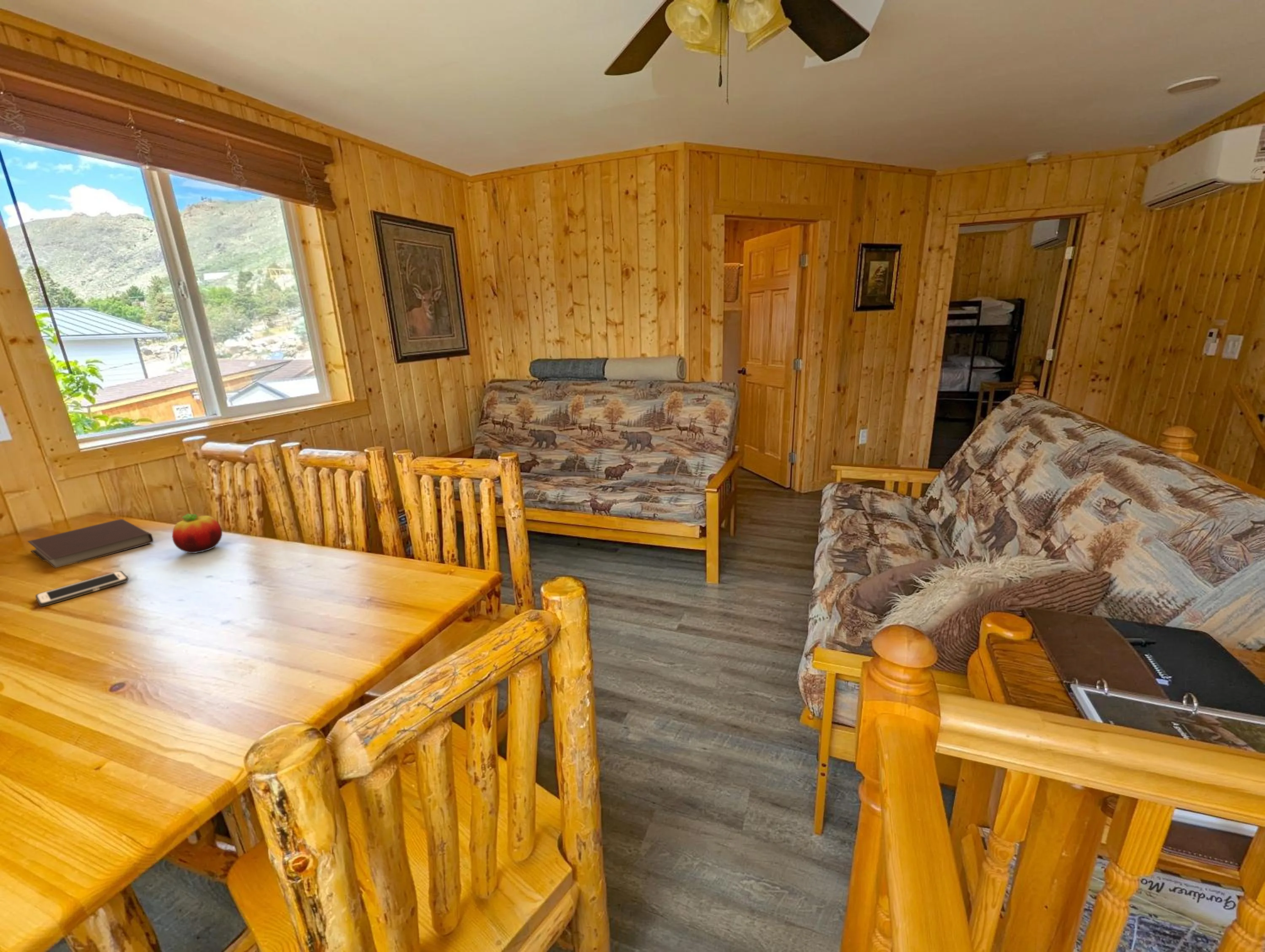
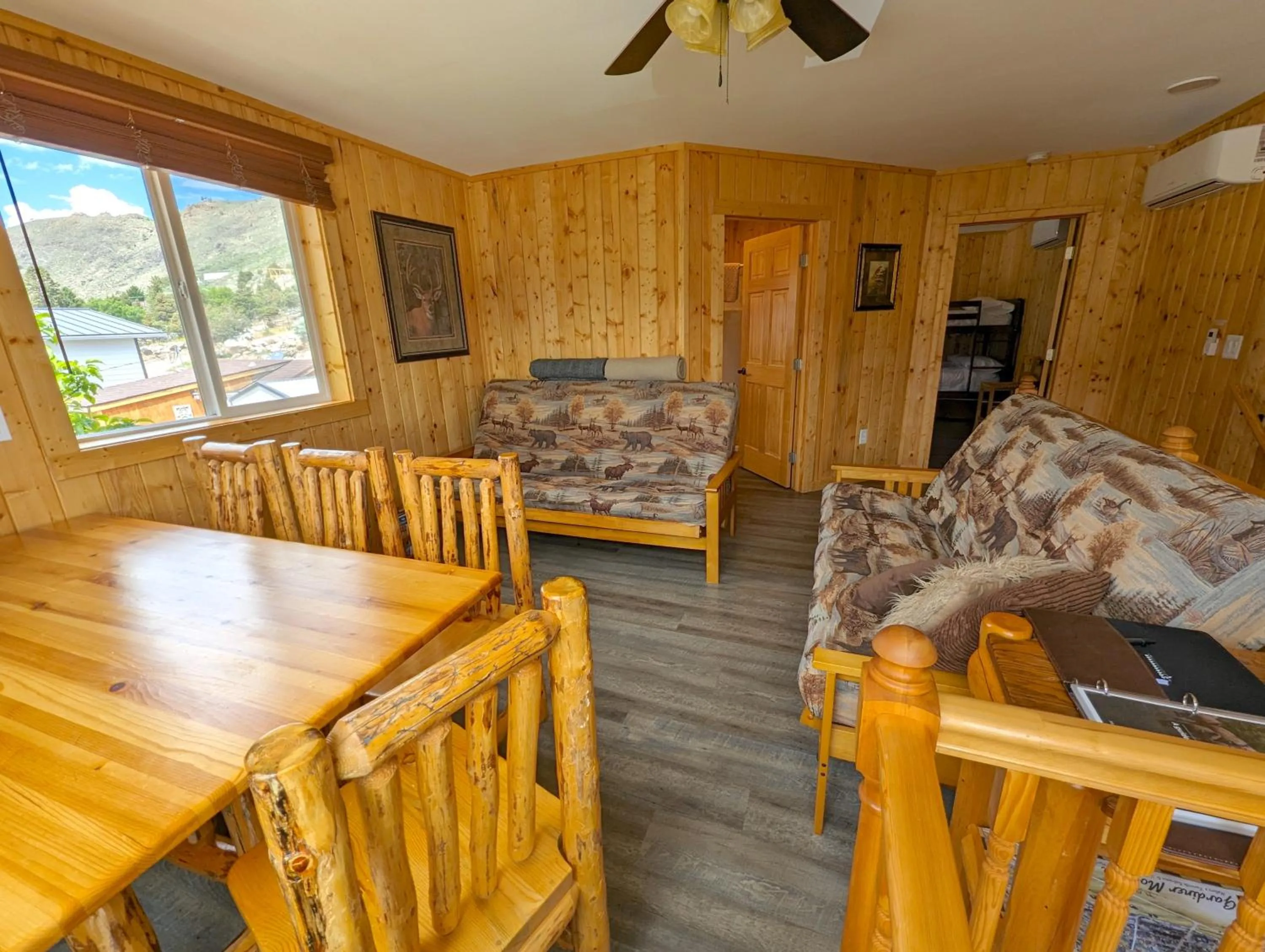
- cell phone (83, 588)
- fruit (197, 532)
- notebook (92, 541)
